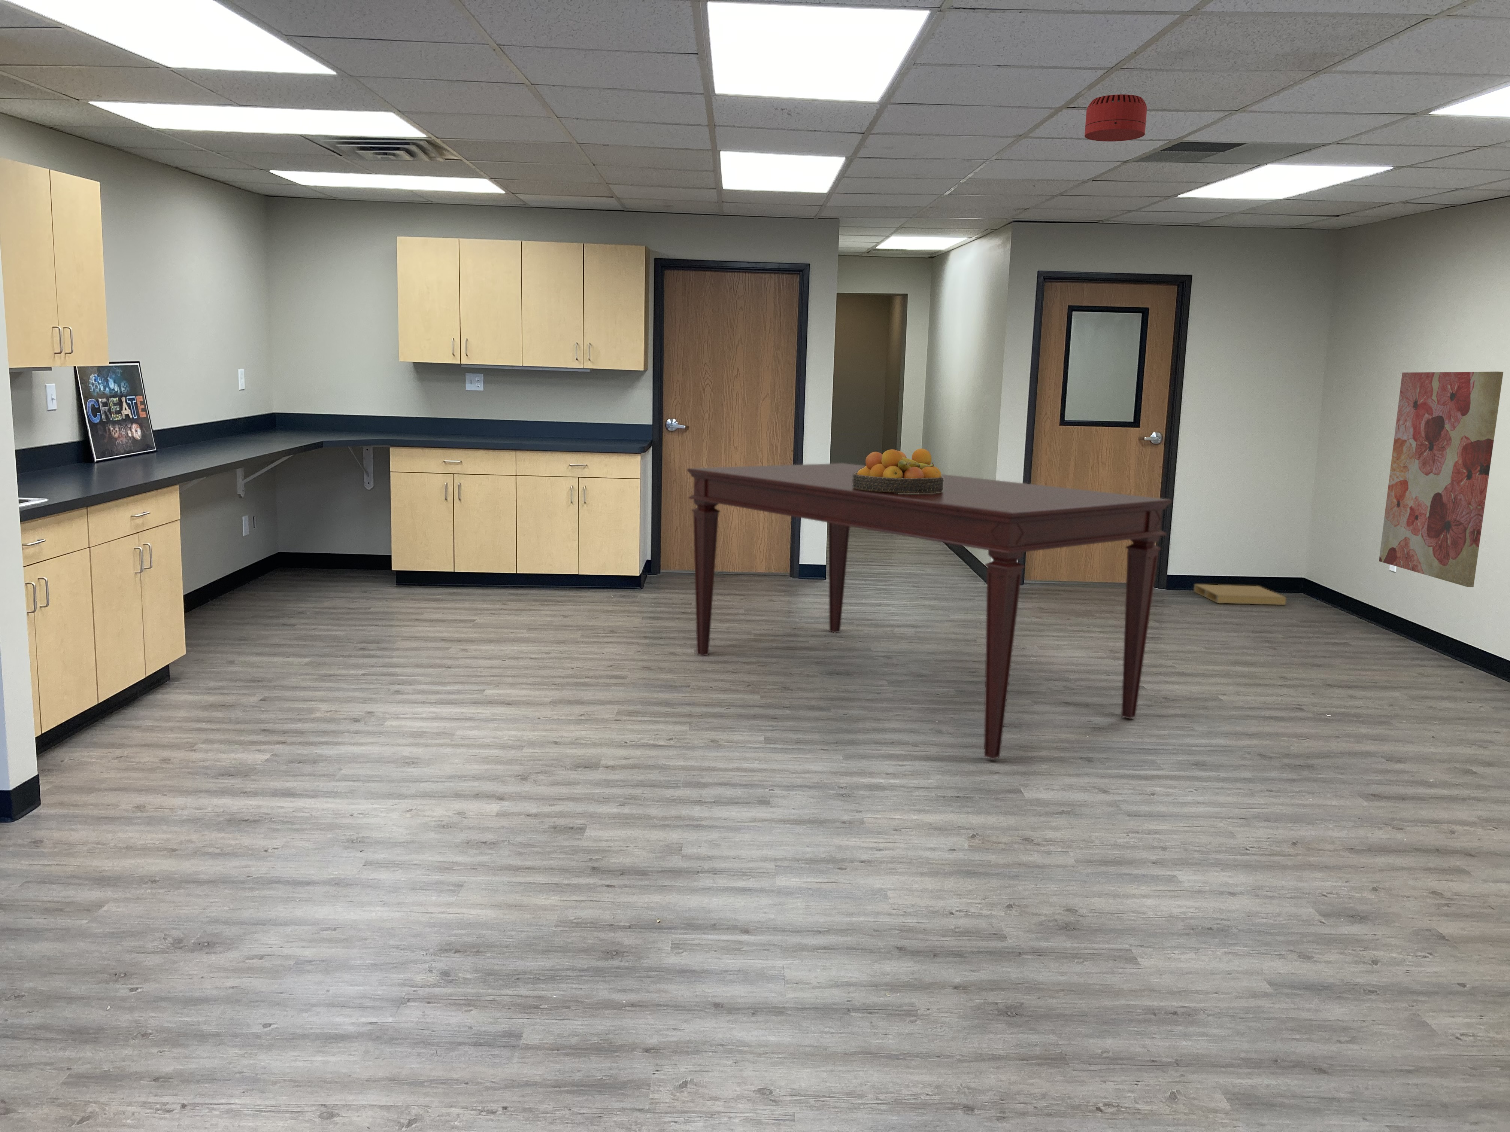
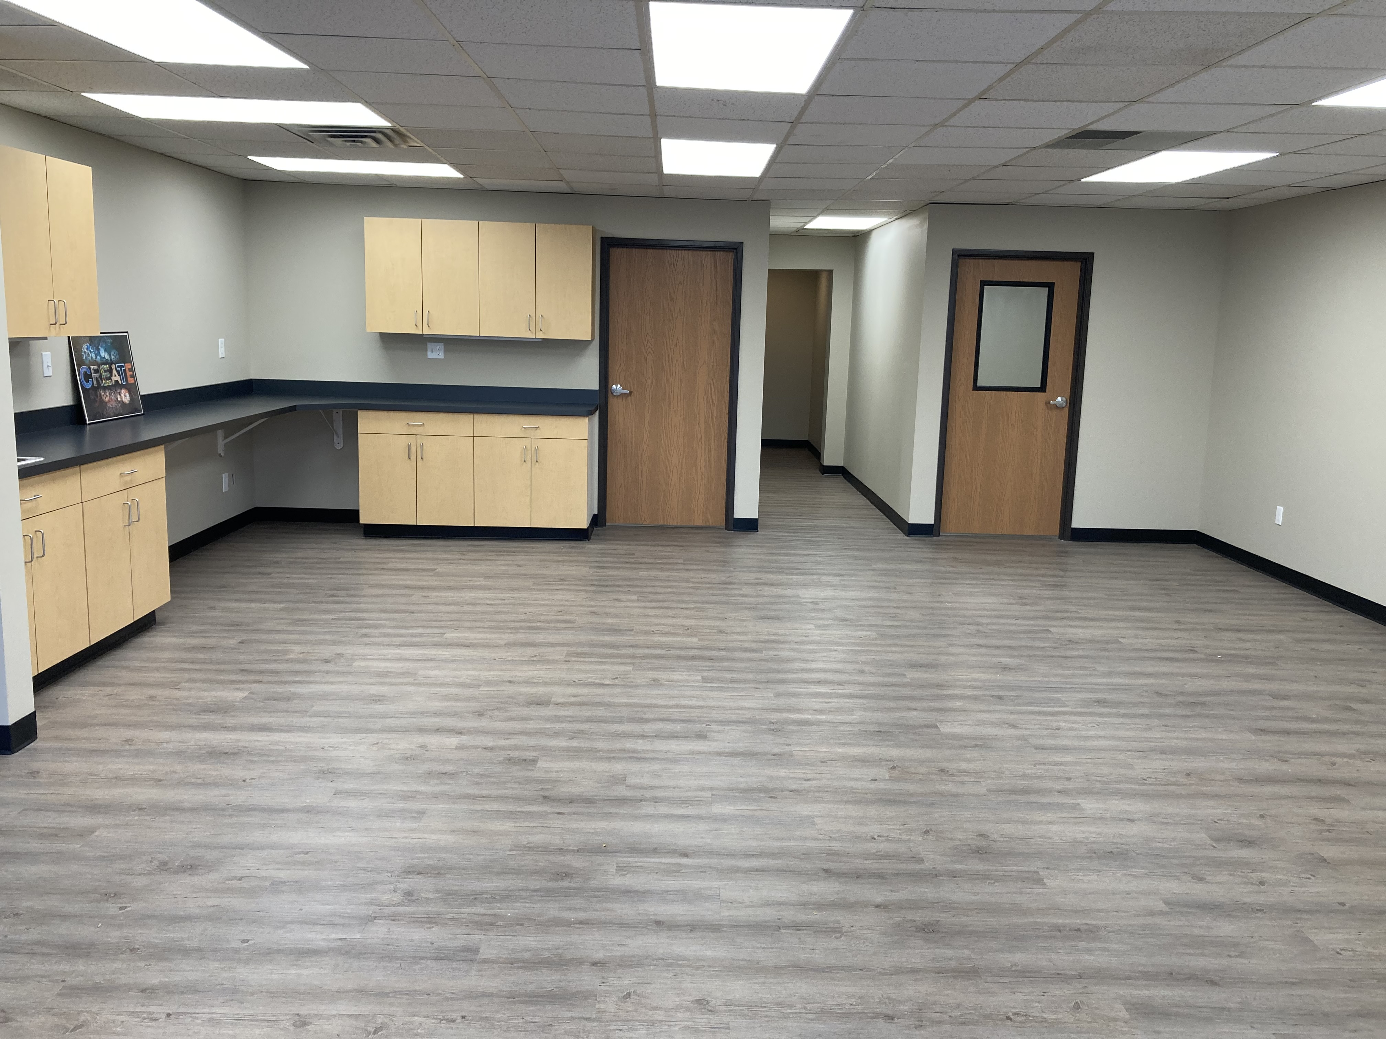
- dining table (911, 536)
- smoke detector (1115, 118)
- cardboard box (1239, 595)
- wall art (1436, 474)
- fruit bowl (899, 468)
